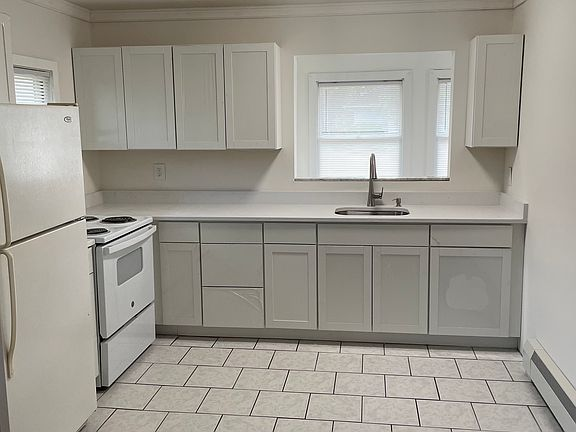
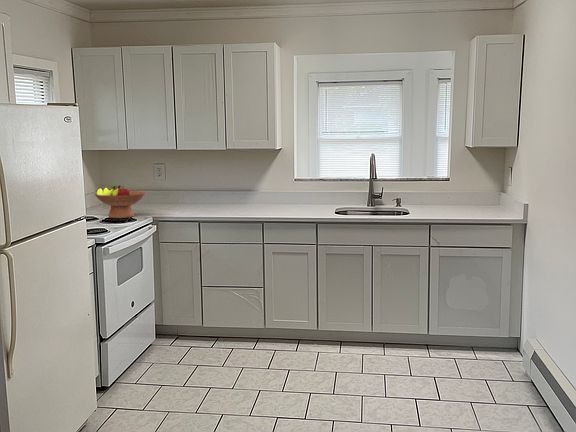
+ fruit bowl (120, 200)
